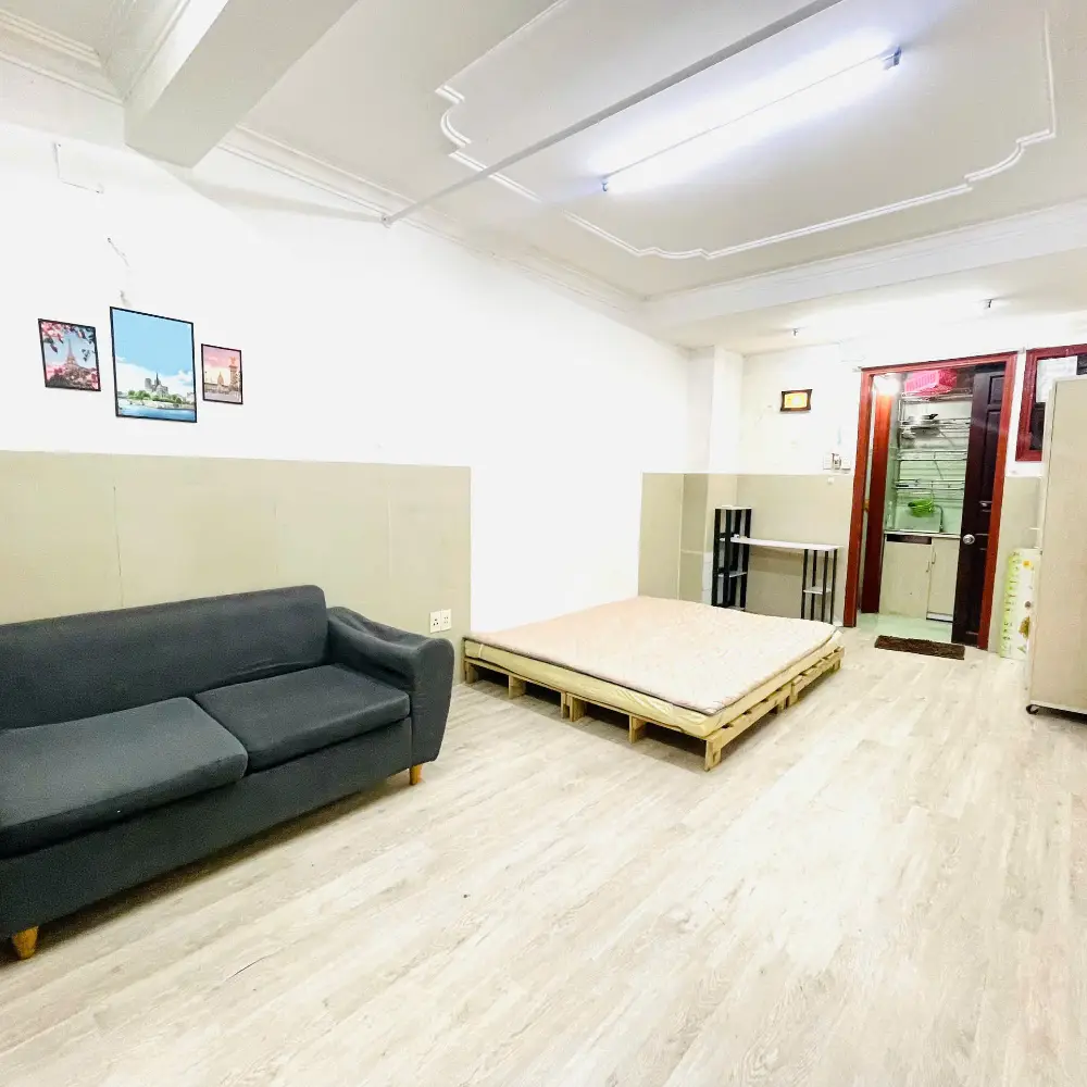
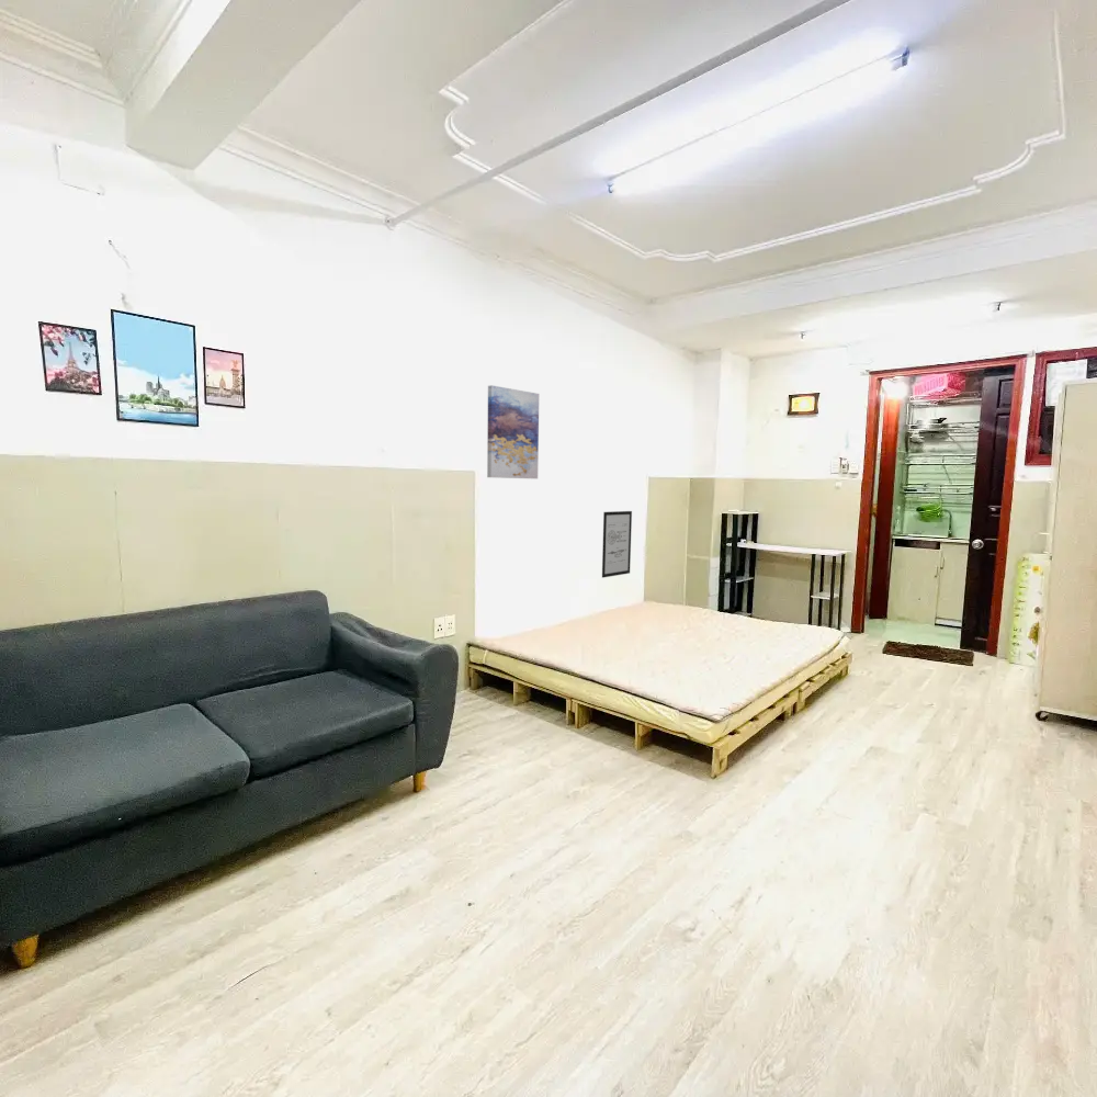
+ wall art (617, 543)
+ wall art (513, 433)
